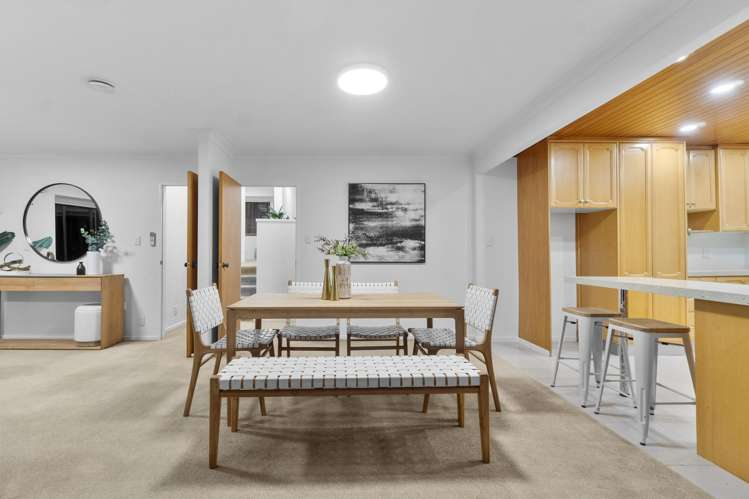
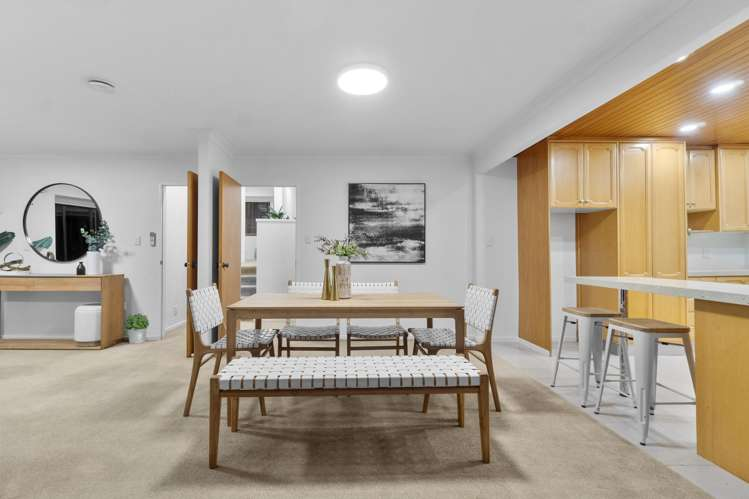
+ potted plant (135, 327)
